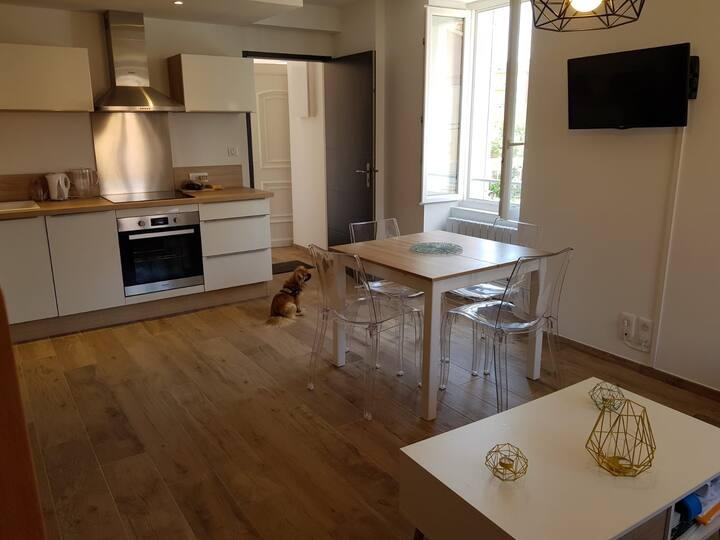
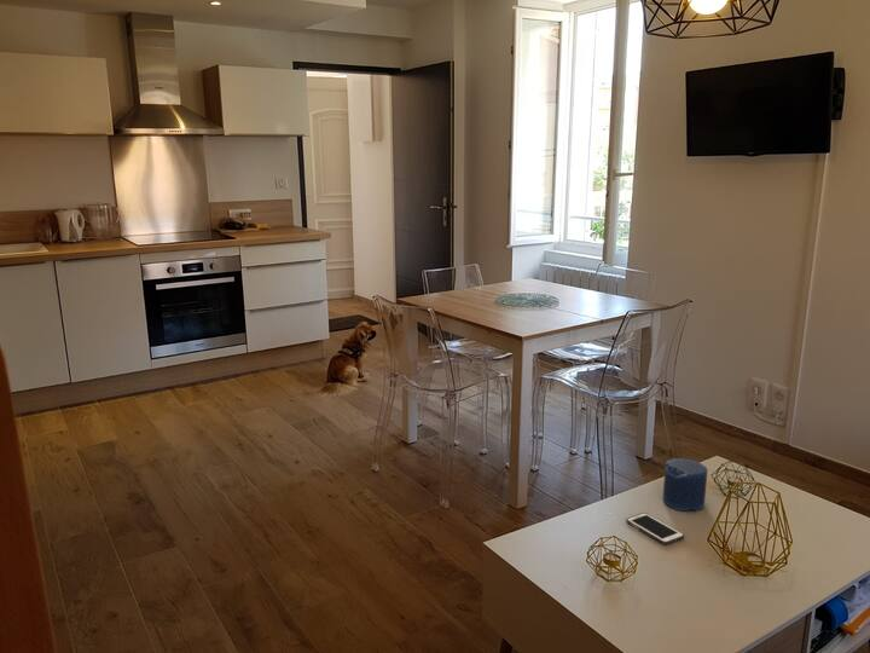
+ cell phone (654, 527)
+ candle (684, 484)
